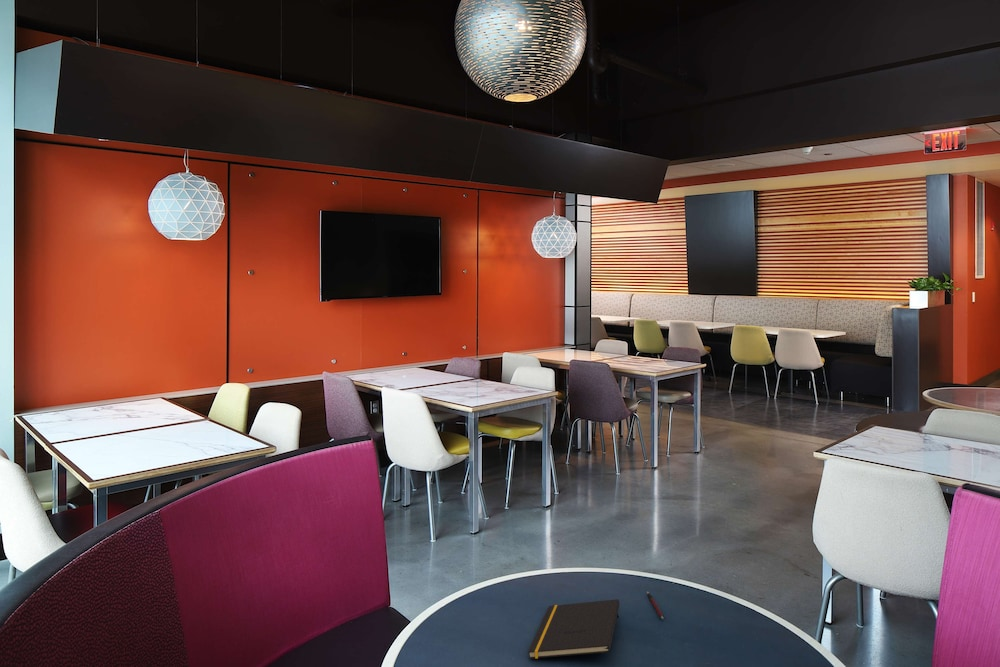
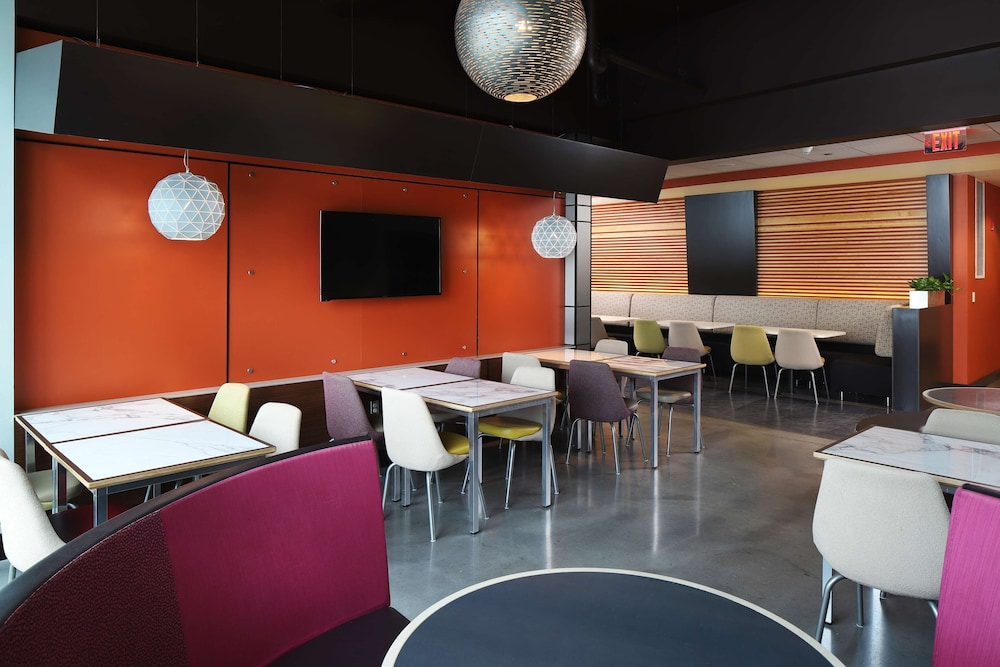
- pen (654, 604)
- notepad (576, 627)
